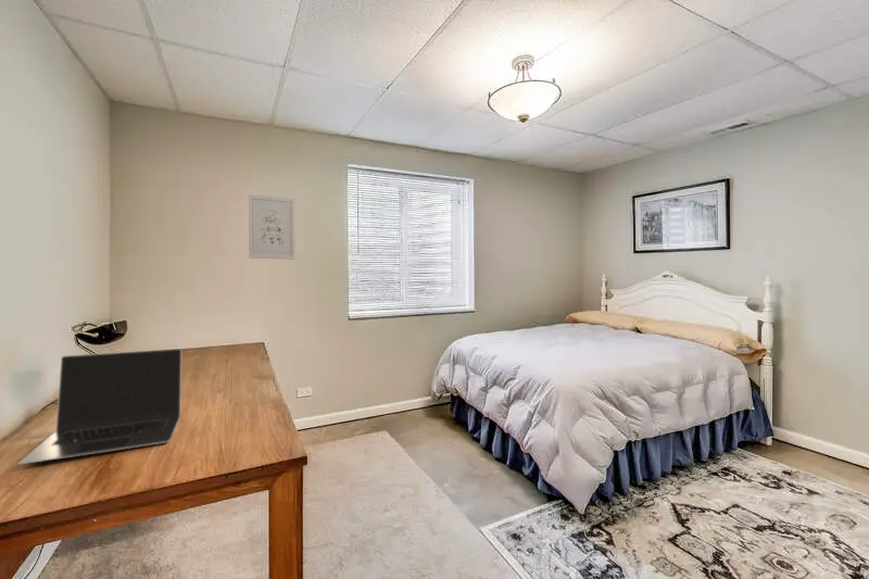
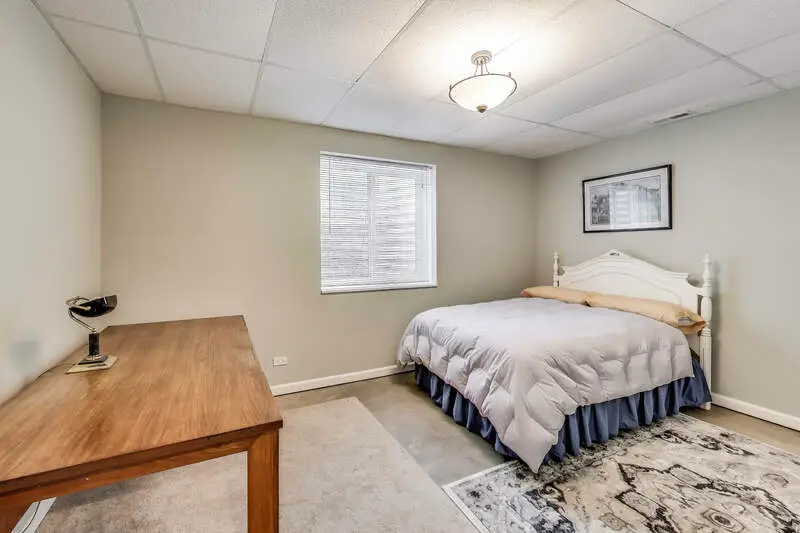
- laptop (113, 397)
- wall art (272, 227)
